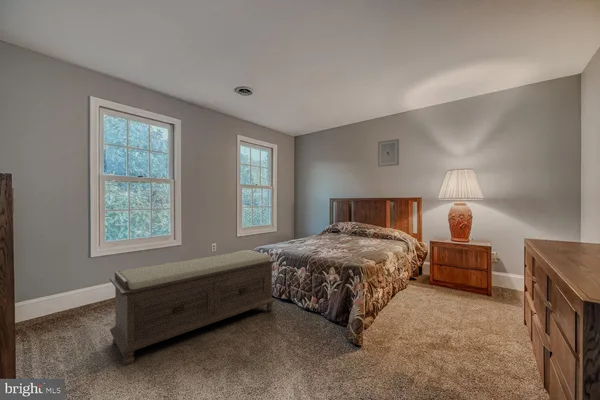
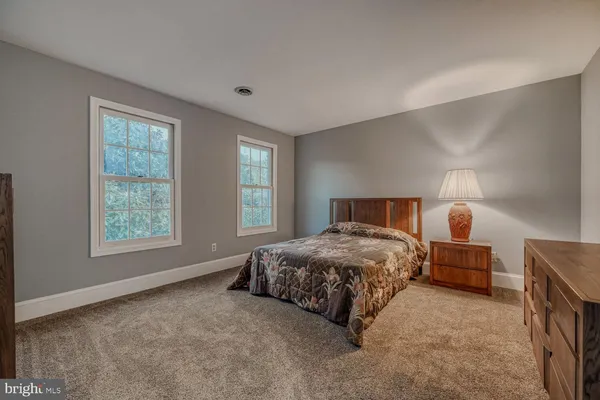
- wall art (388, 153)
- bench (203, 293)
